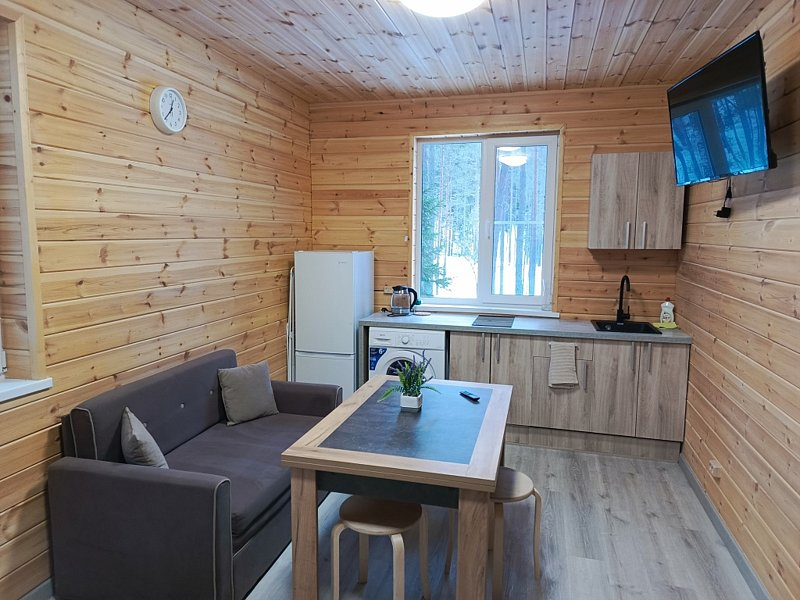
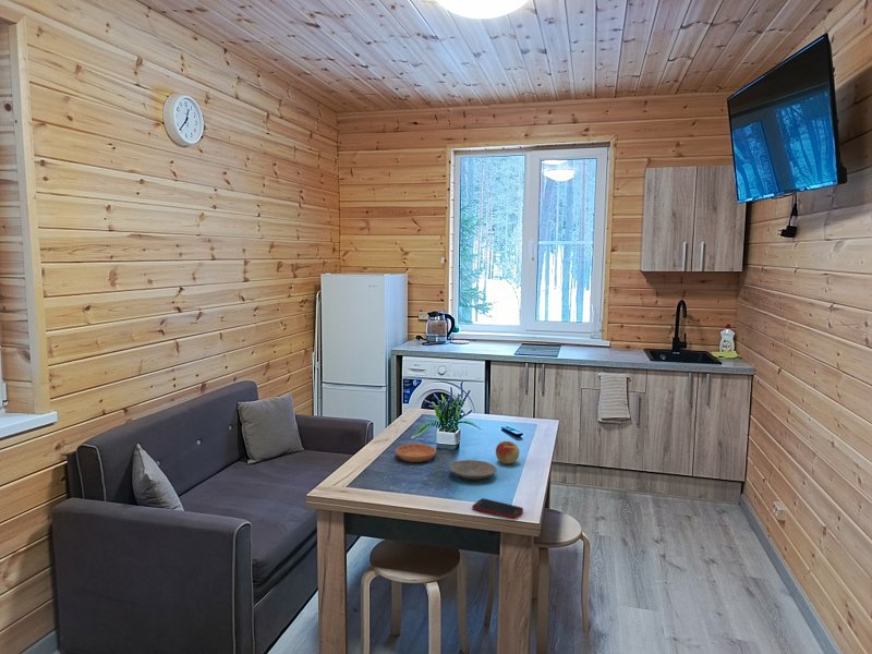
+ cell phone (497, 508)
+ saucer (415, 452)
+ apple (507, 451)
+ plate (472, 471)
